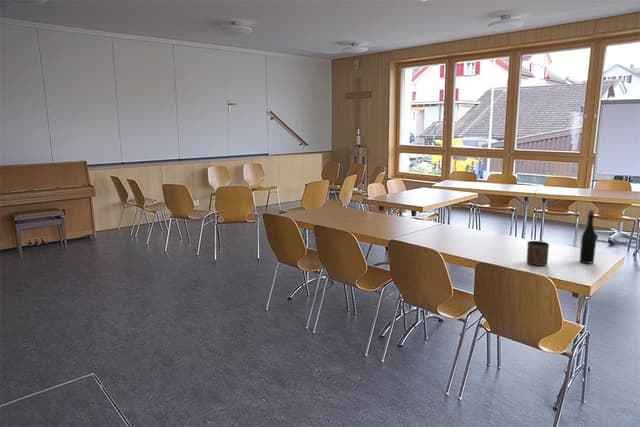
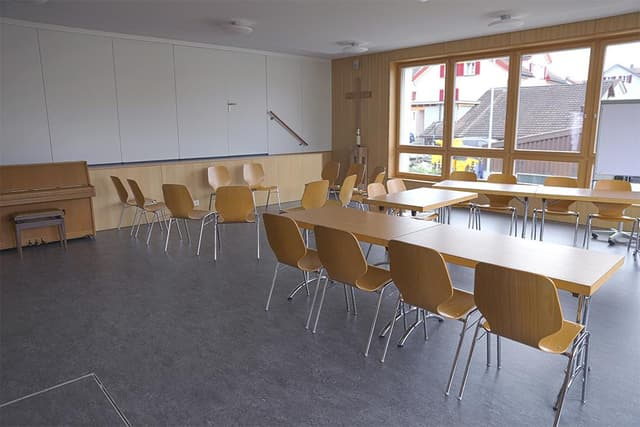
- cup (537, 253)
- bottle (589, 236)
